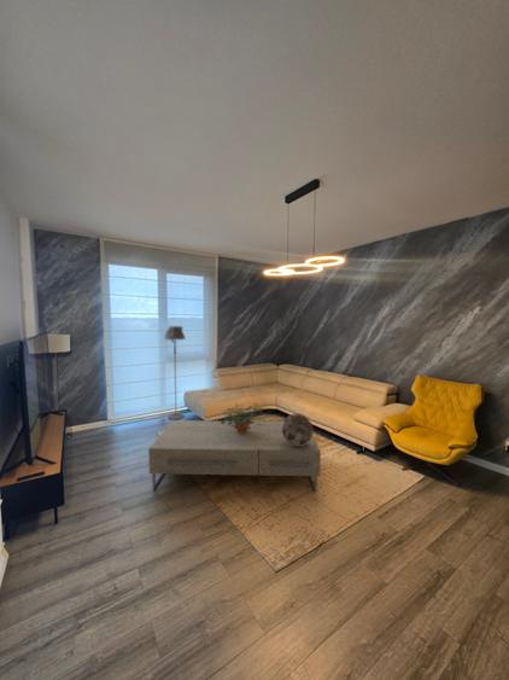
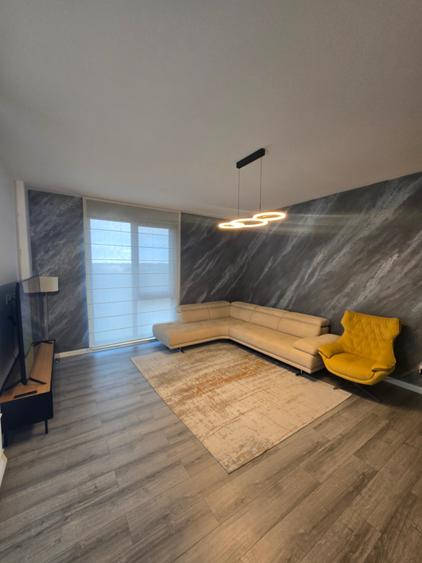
- decorative sphere (297, 429)
- potted plant (242, 420)
- coffee table (236, 452)
- floor lamp (175, 372)
